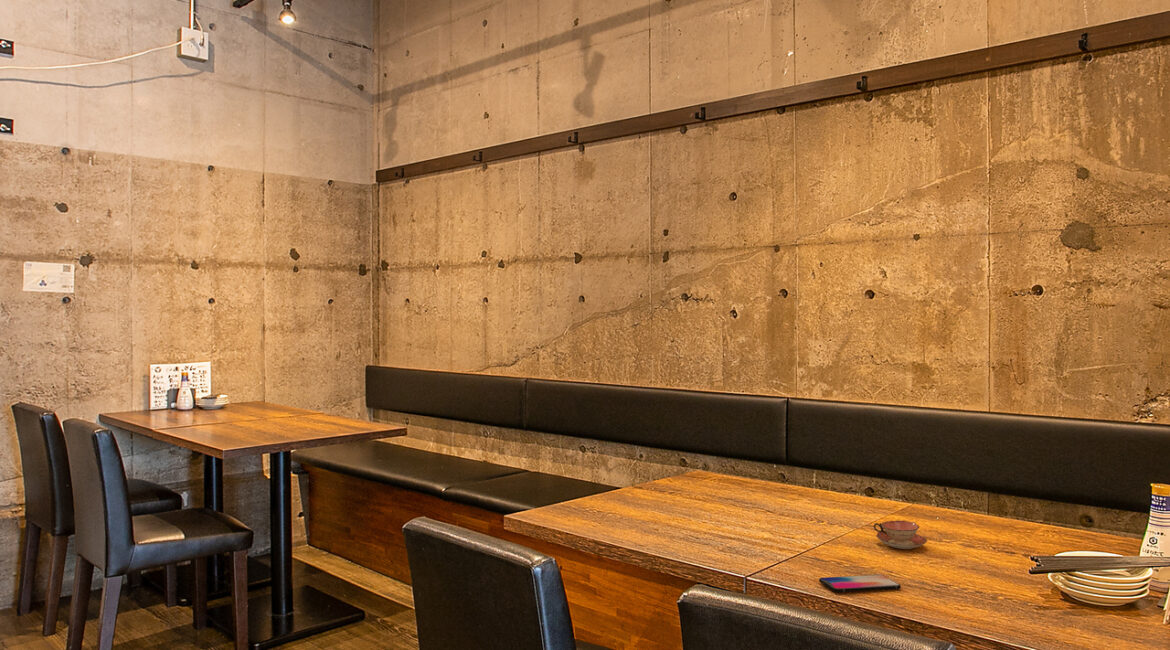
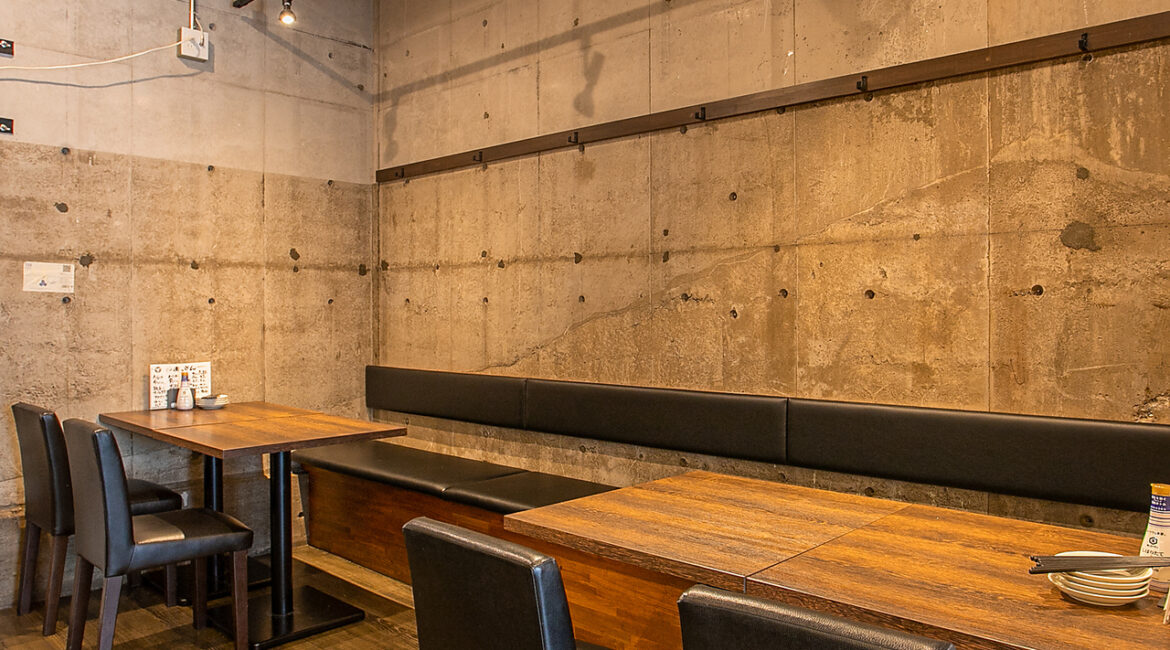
- teacup (900, 534)
- smartphone (859, 583)
